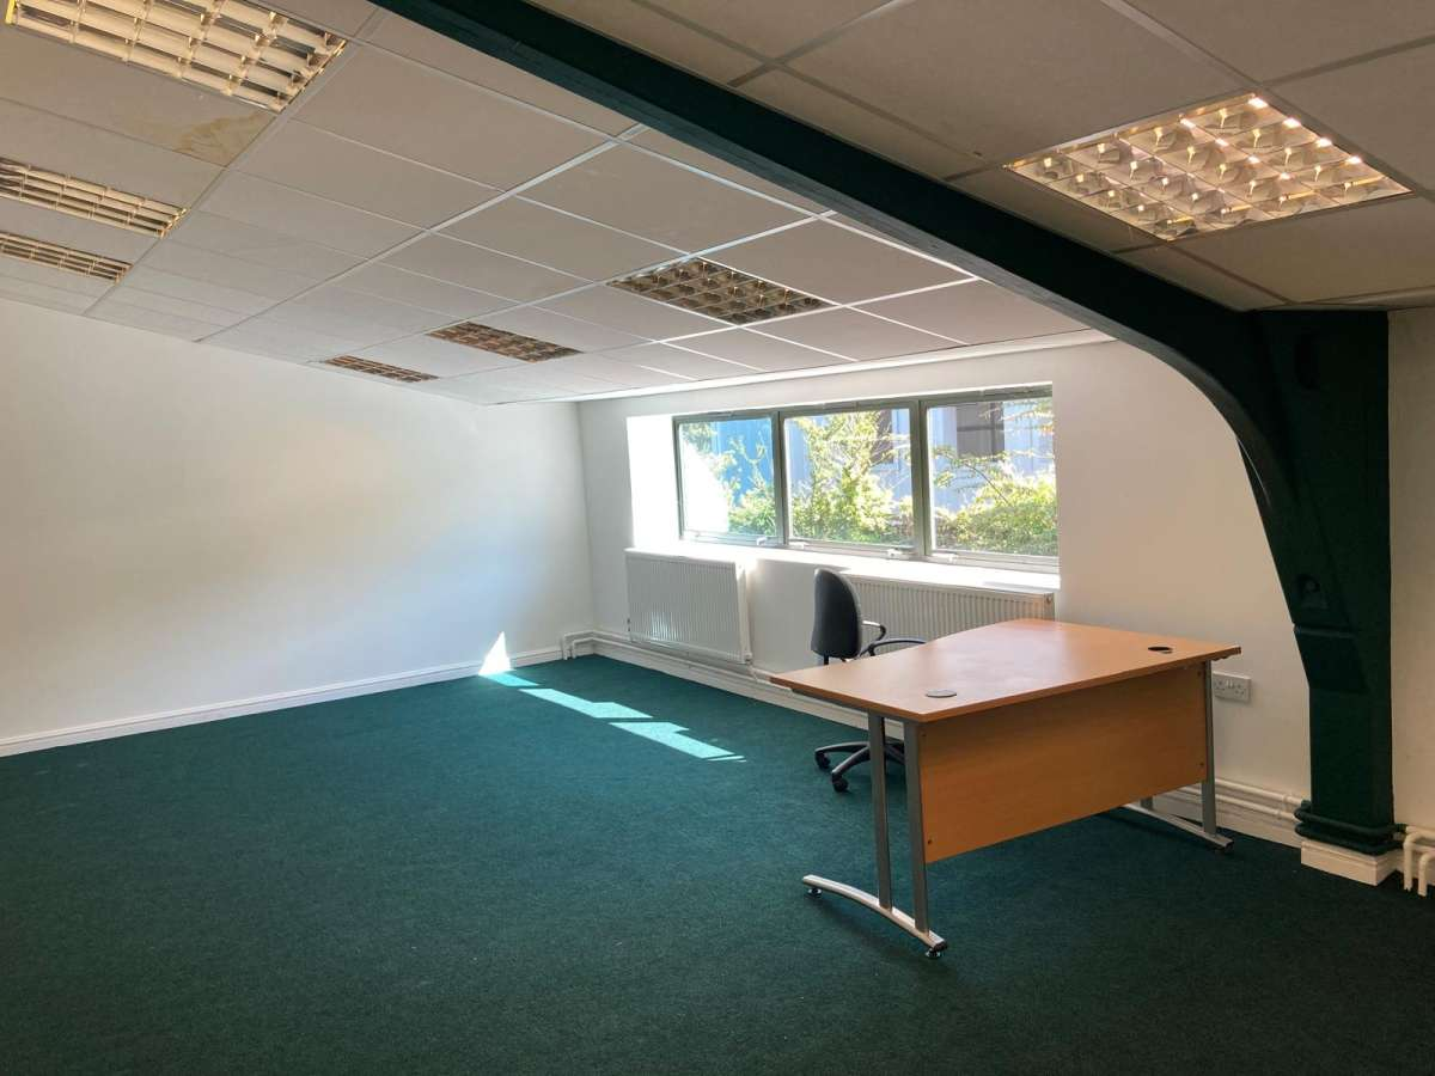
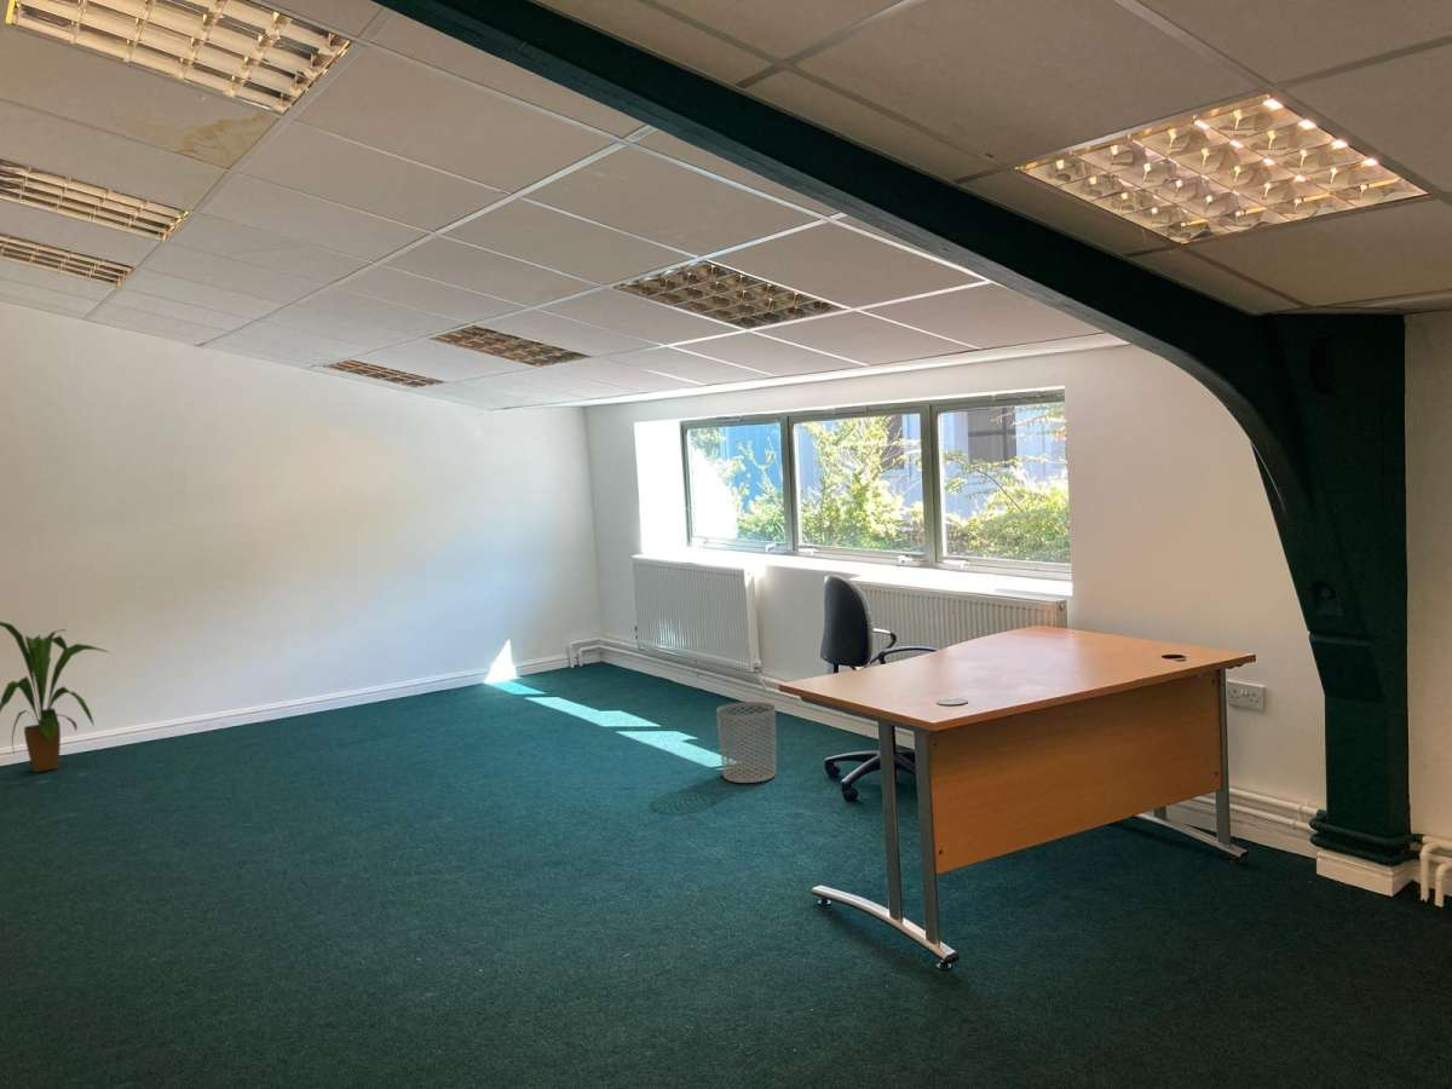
+ house plant (56, 690)
+ waste bin (747, 741)
